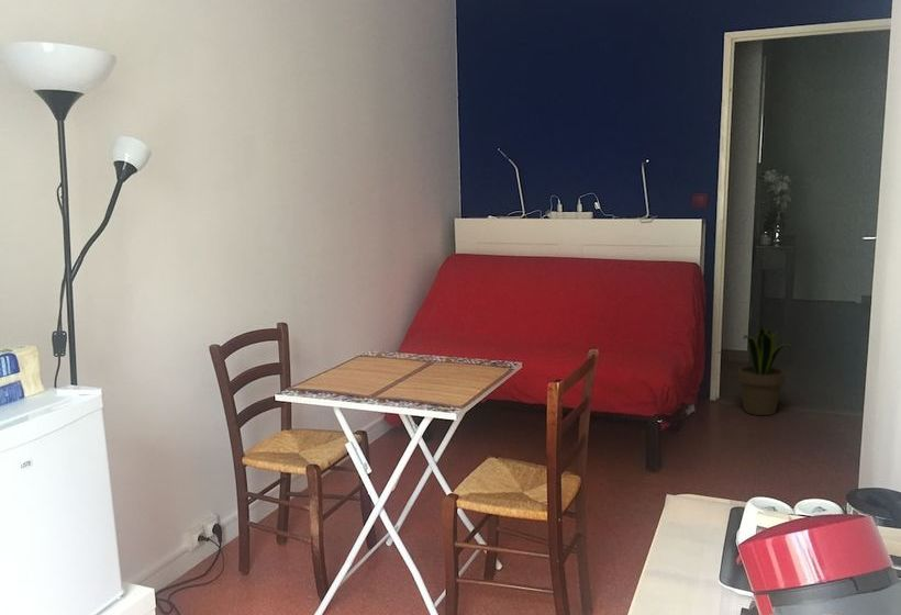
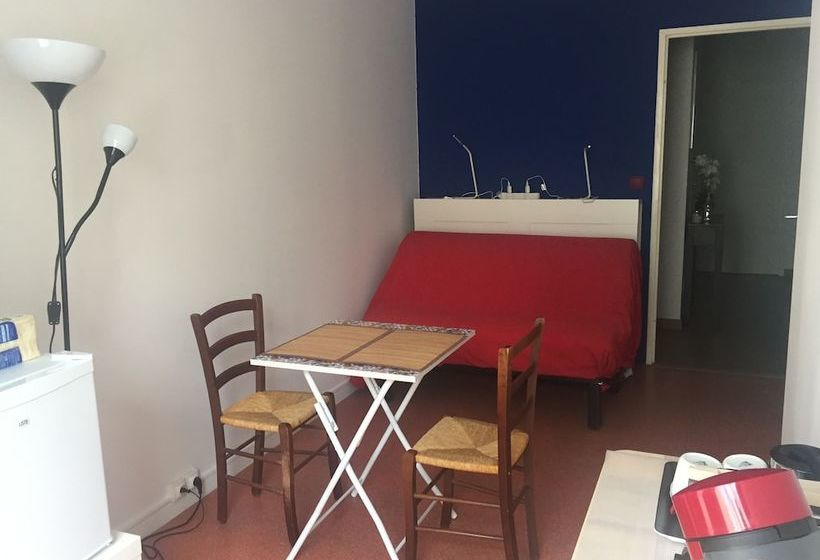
- potted plant (764, 369)
